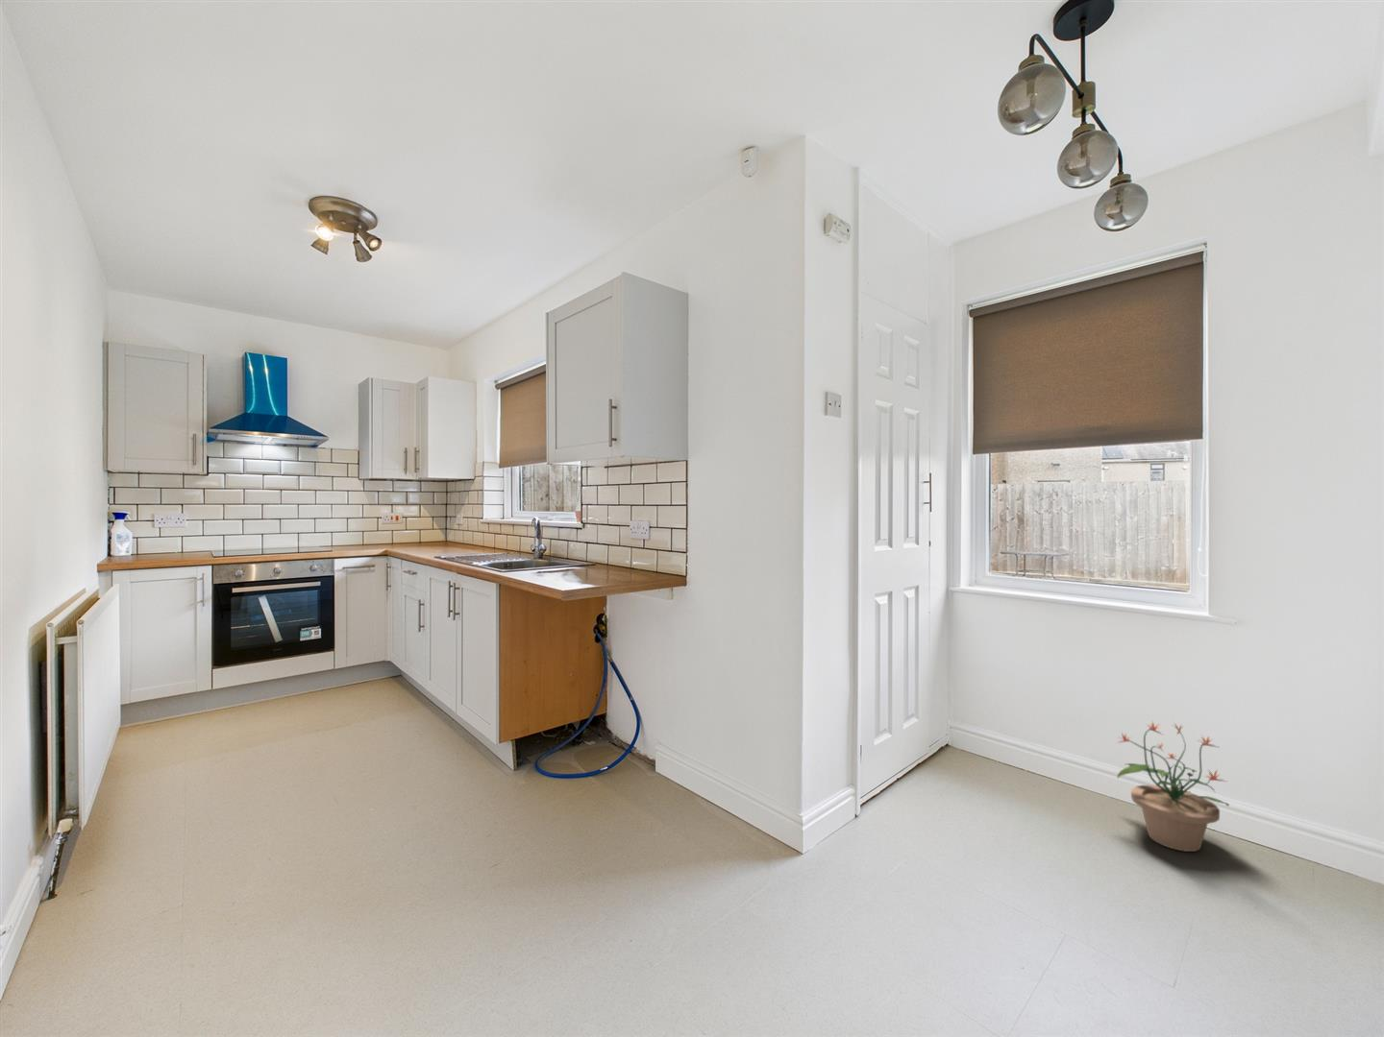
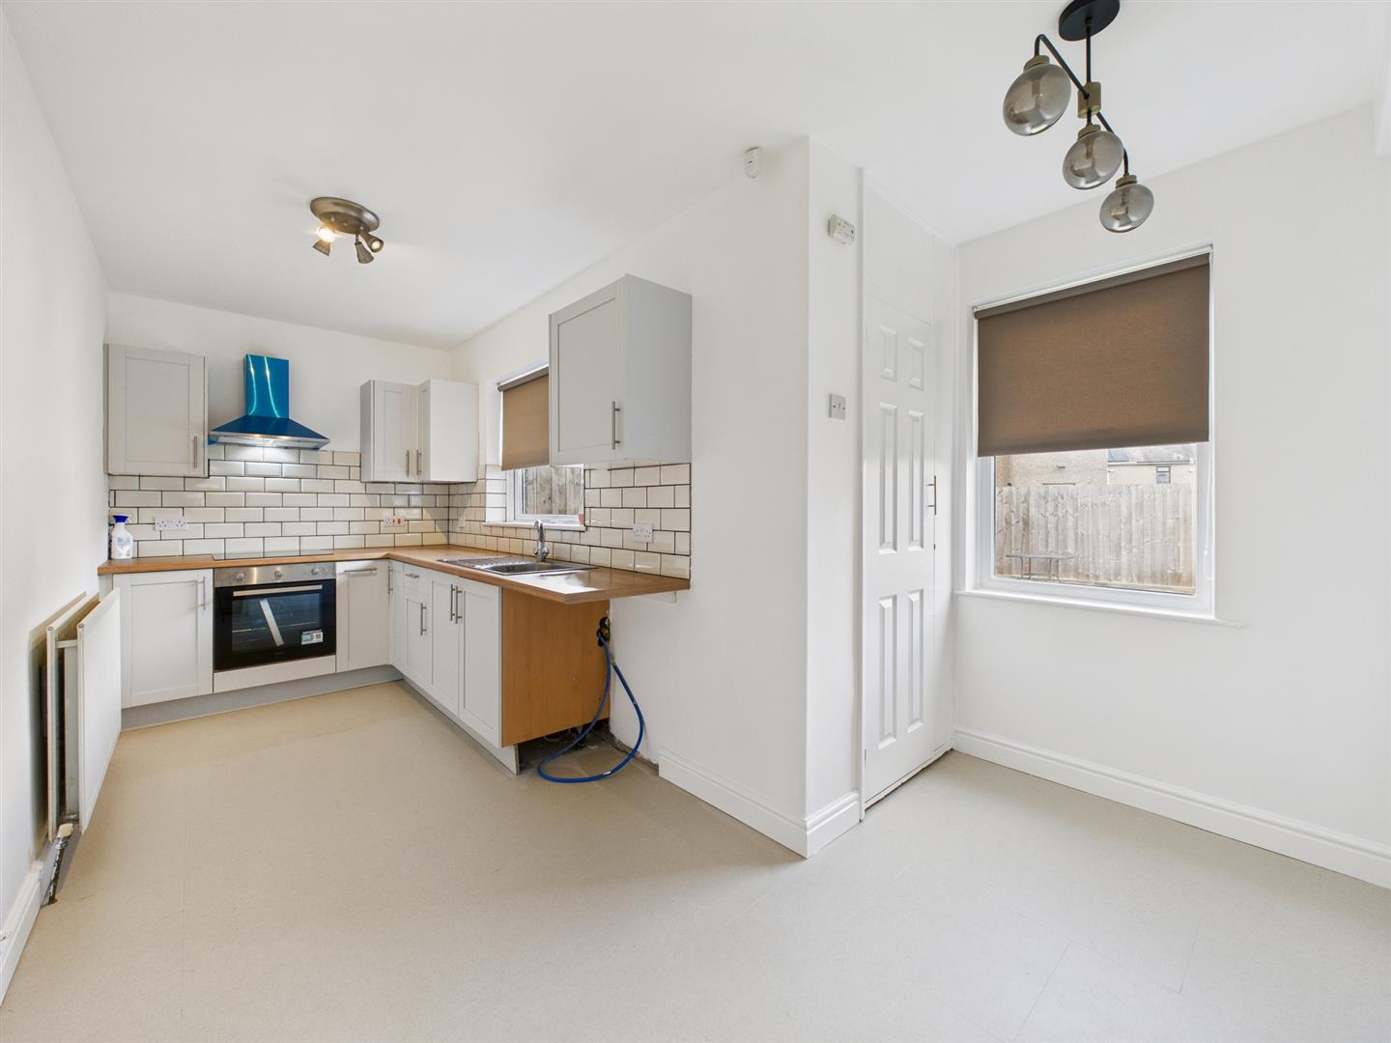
- potted plant (1173, 782)
